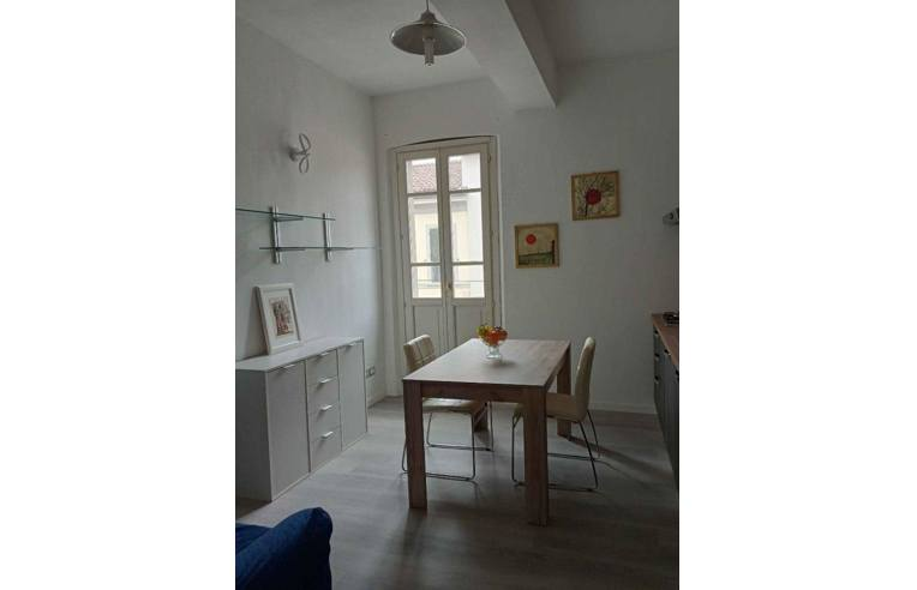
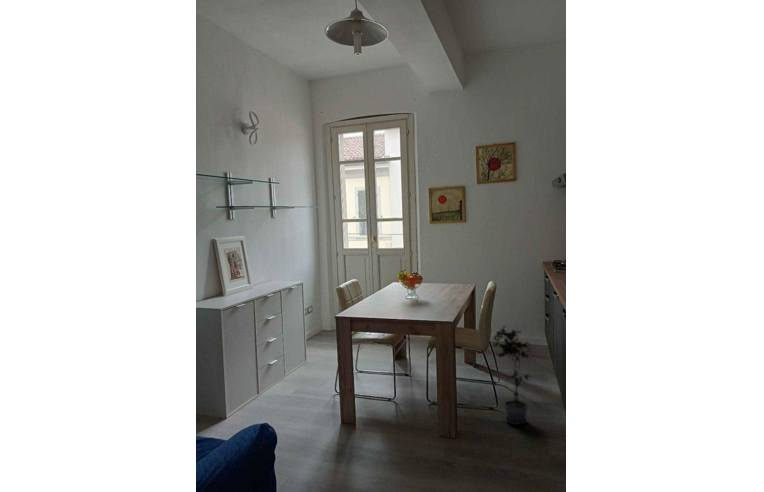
+ potted plant (514, 373)
